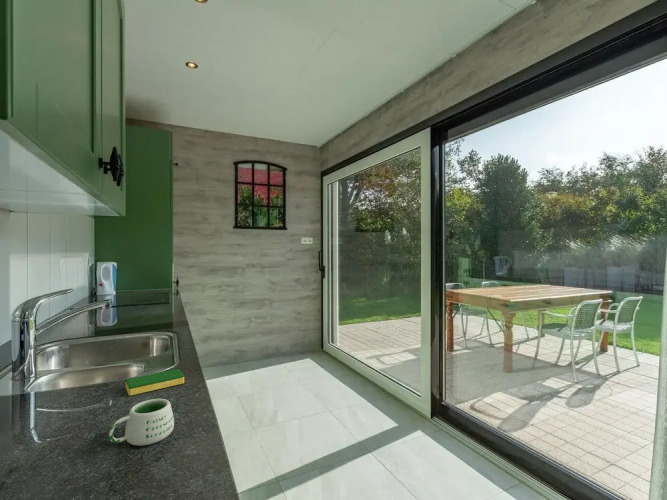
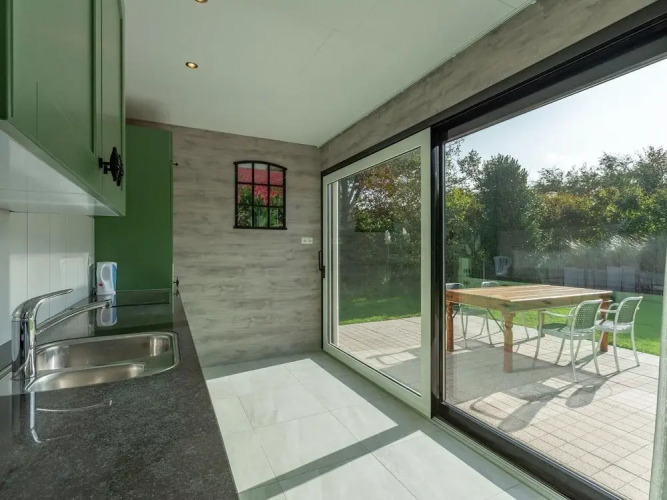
- dish sponge (155, 381)
- mug (142, 423)
